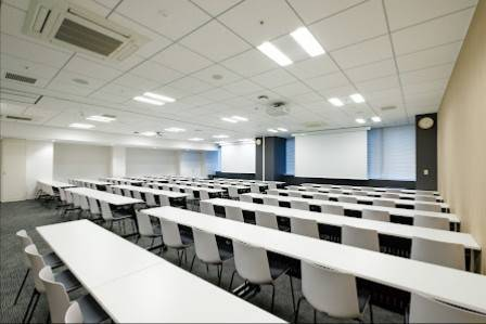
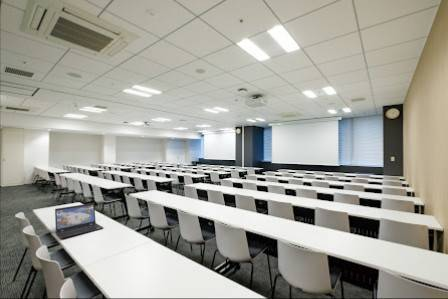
+ laptop (79, 218)
